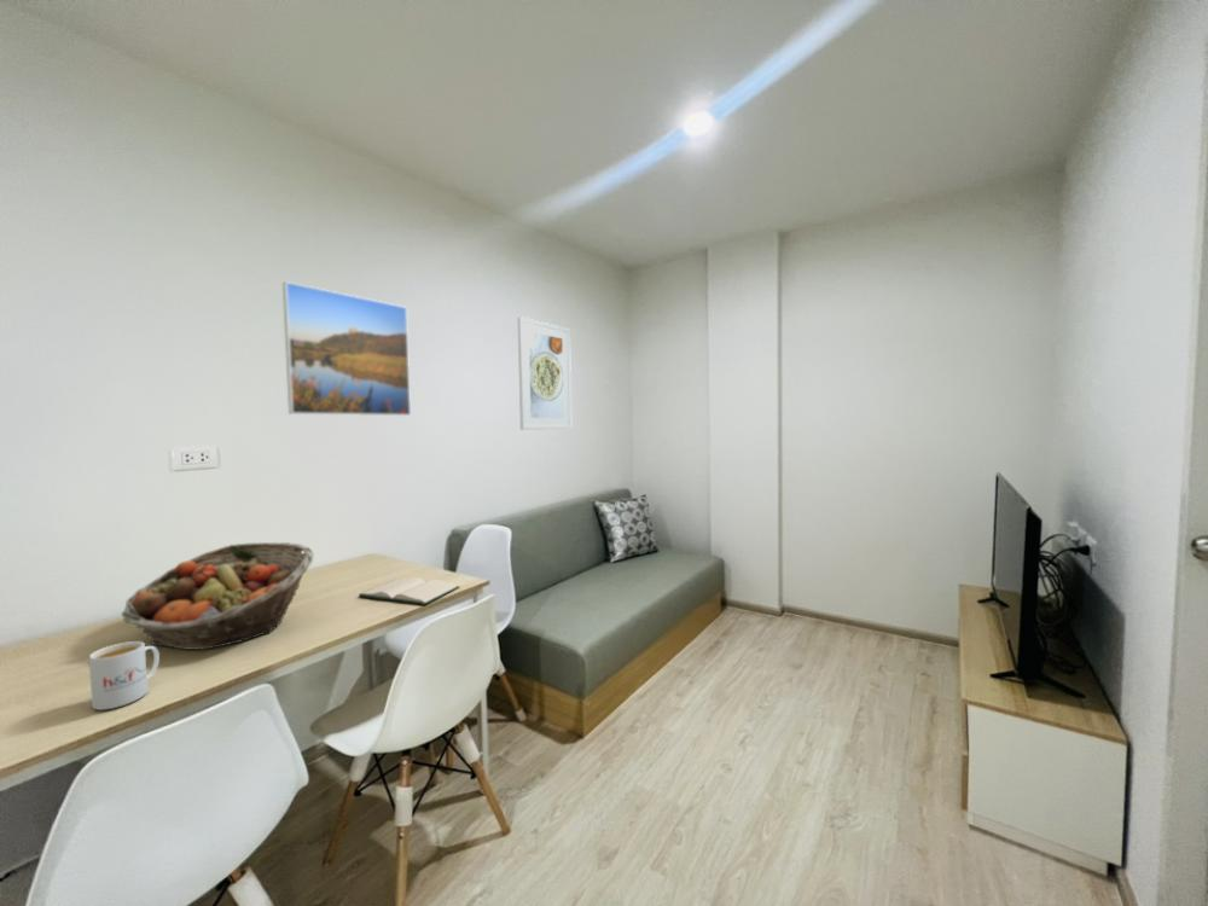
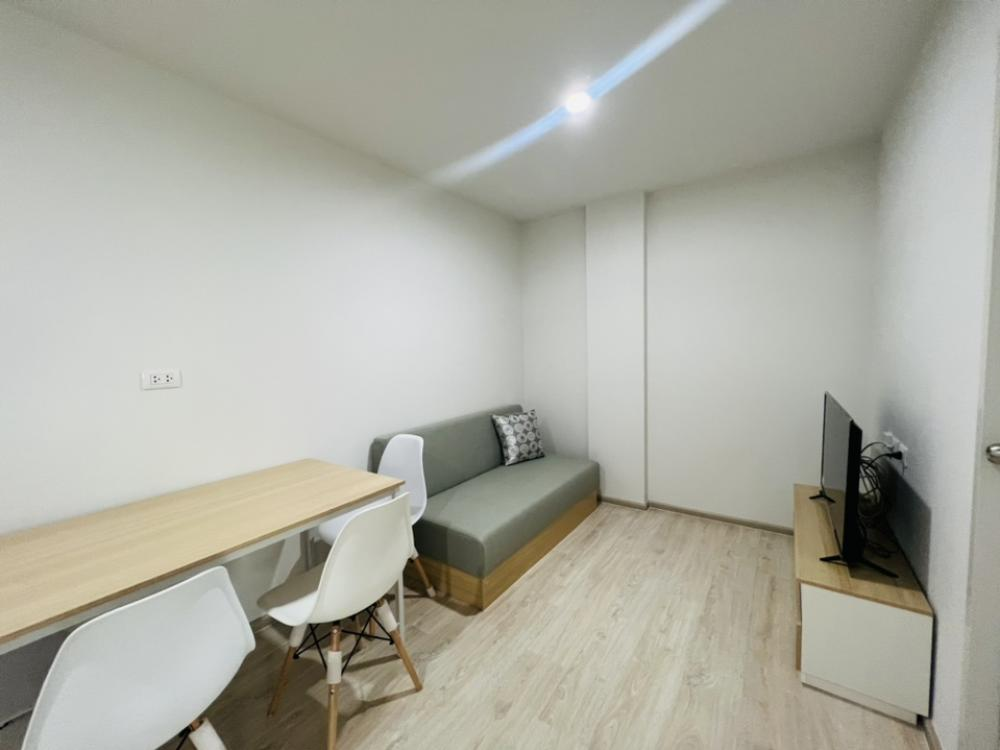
- fruit basket (225, 591)
- mug (128, 670)
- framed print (546, 376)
- hardback book (410, 588)
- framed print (353, 355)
